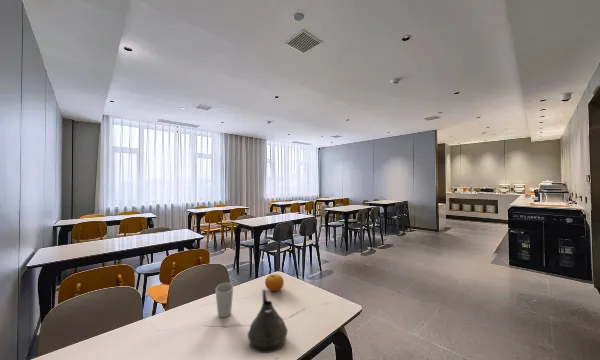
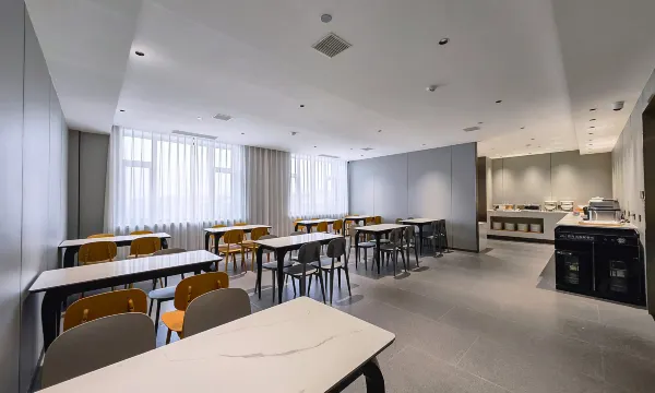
- teapot (267, 317)
- fruit (274, 282)
- cup (224, 300)
